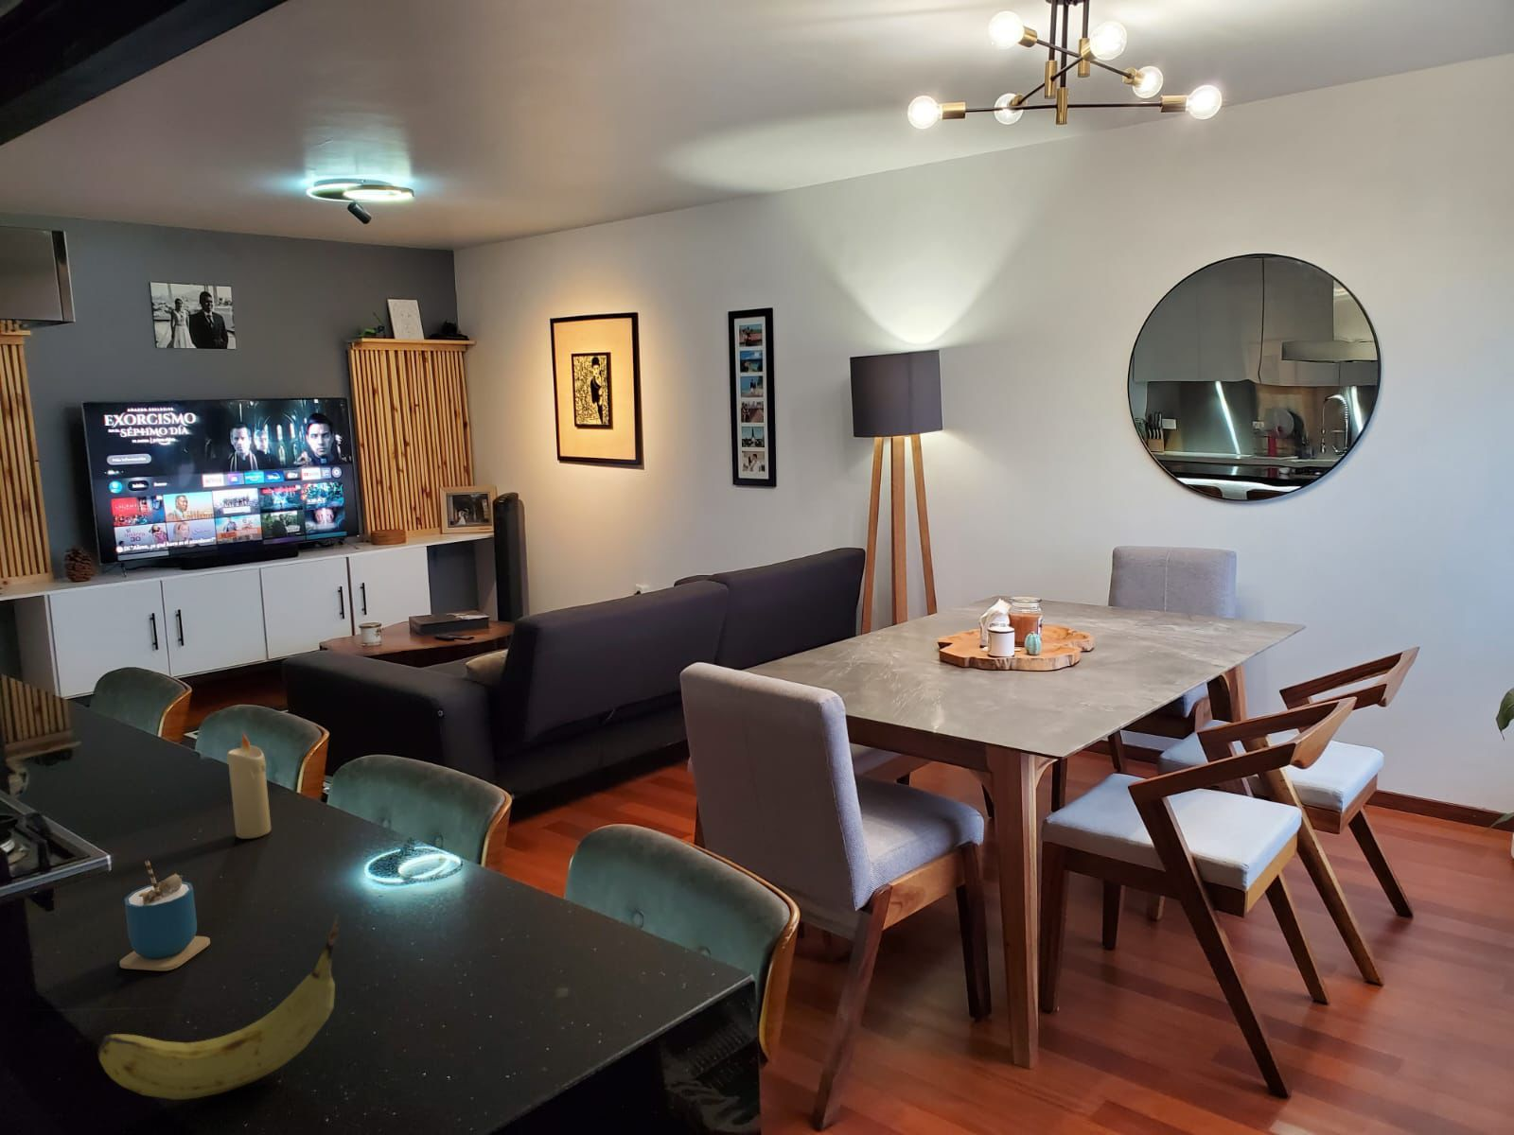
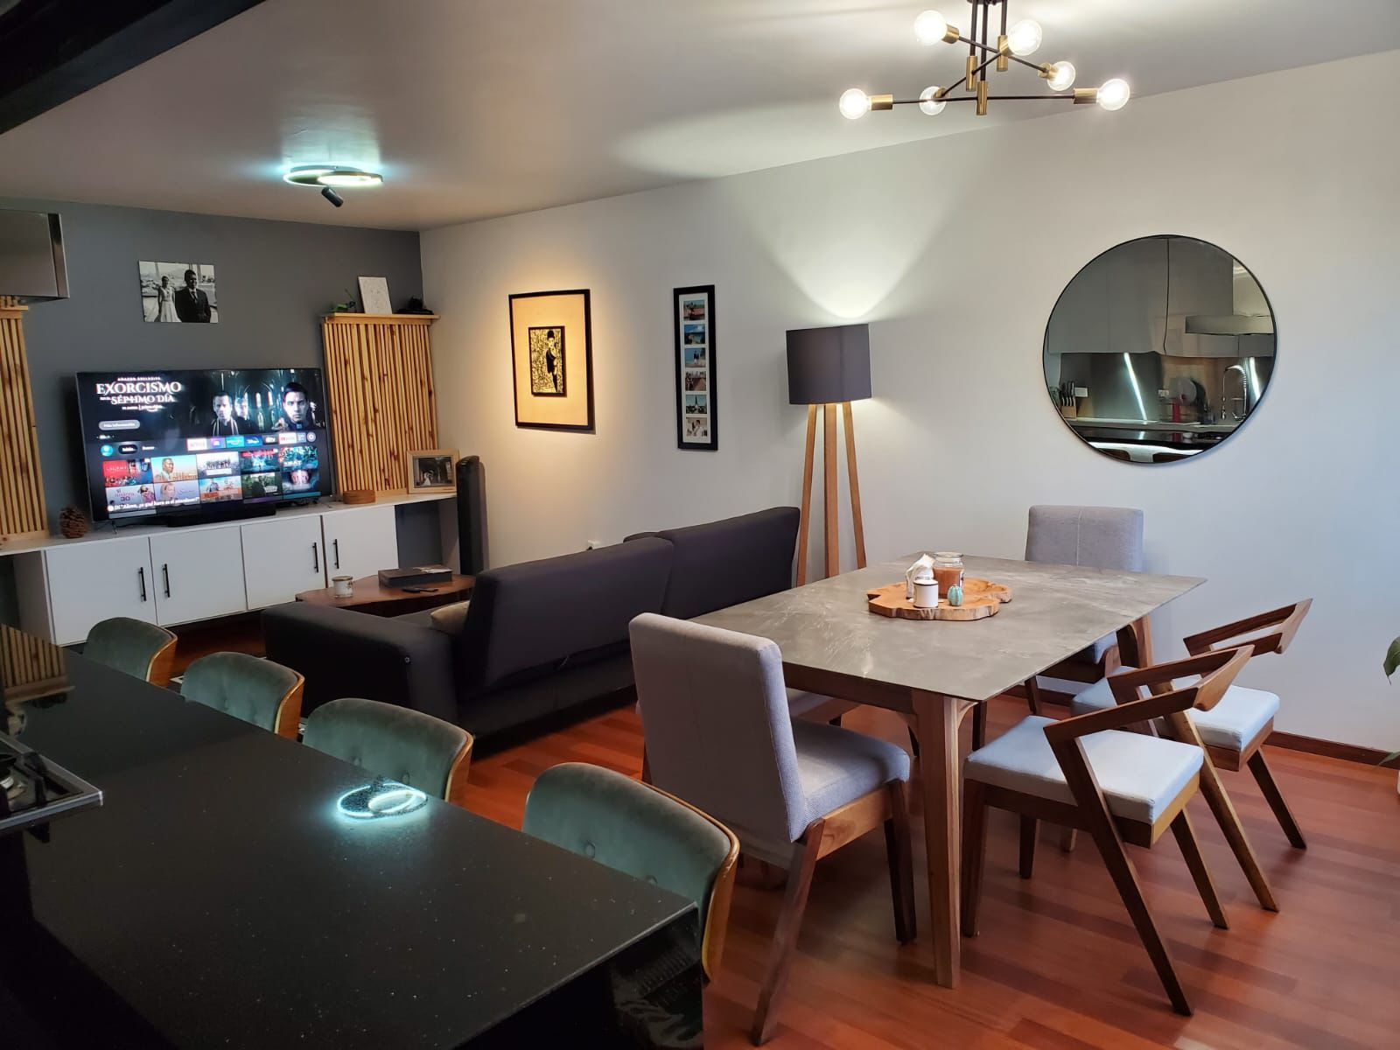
- candle (249, 782)
- fruit (232, 1032)
- cup (160, 903)
